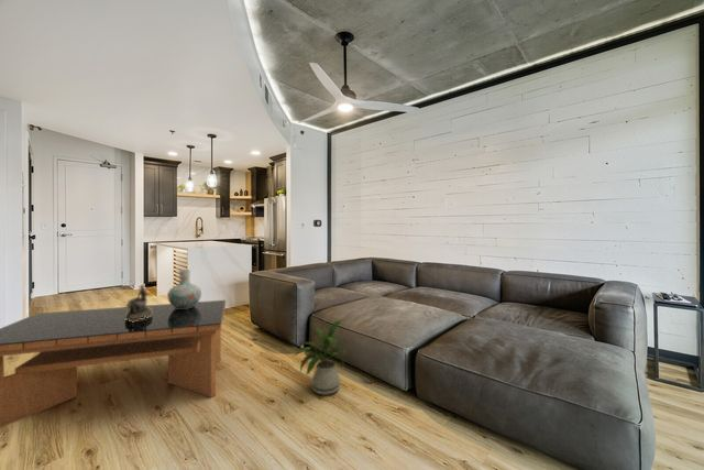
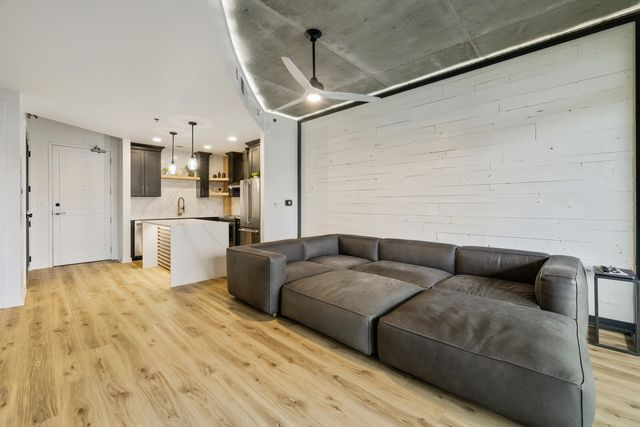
- house plant (319, 357)
- vase (185, 288)
- coffee table (124, 353)
- decorative bowl (138, 302)
